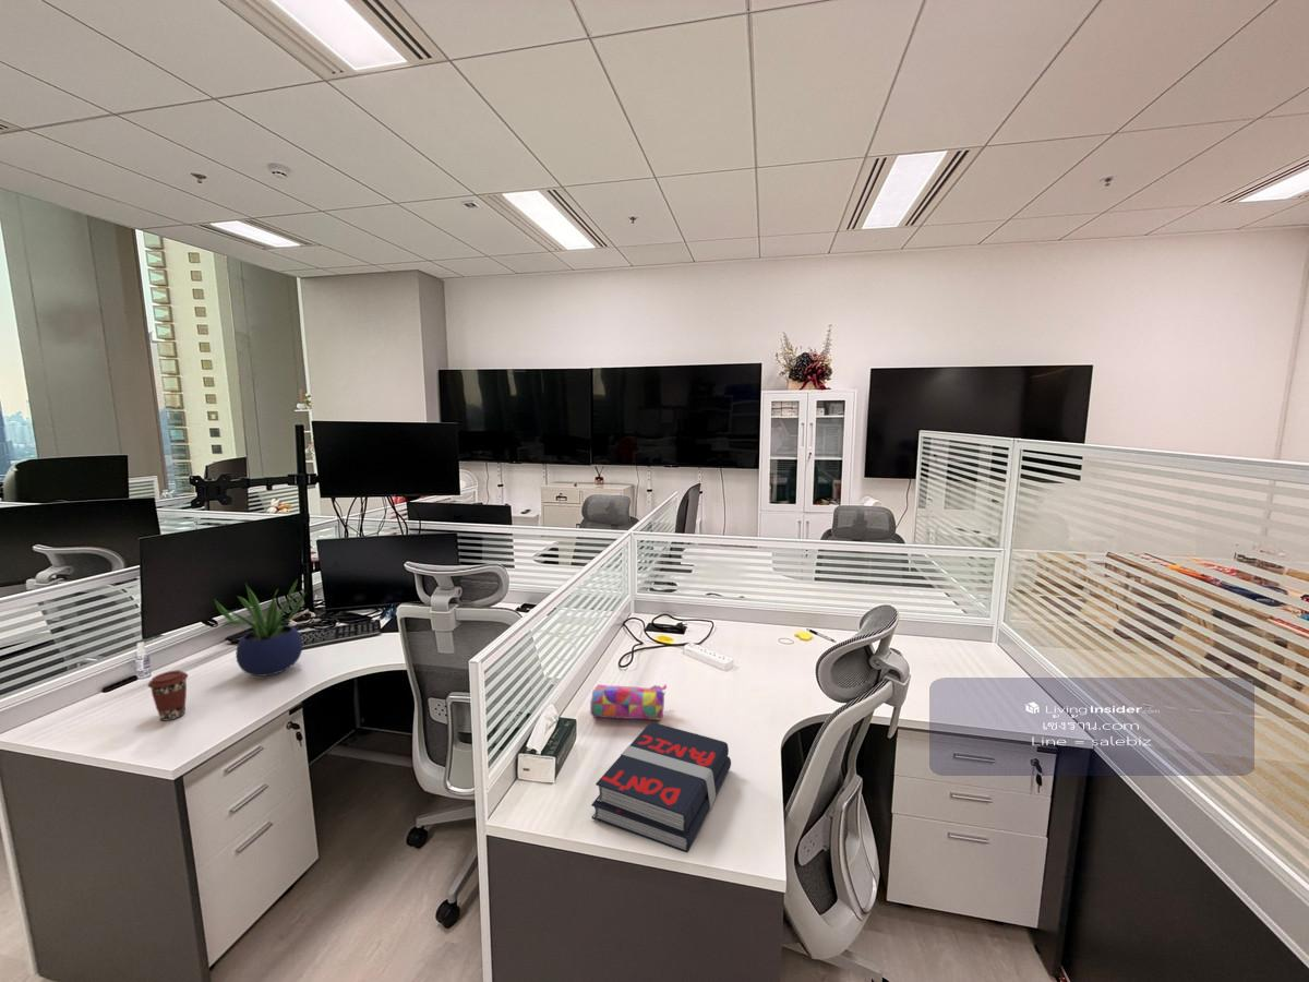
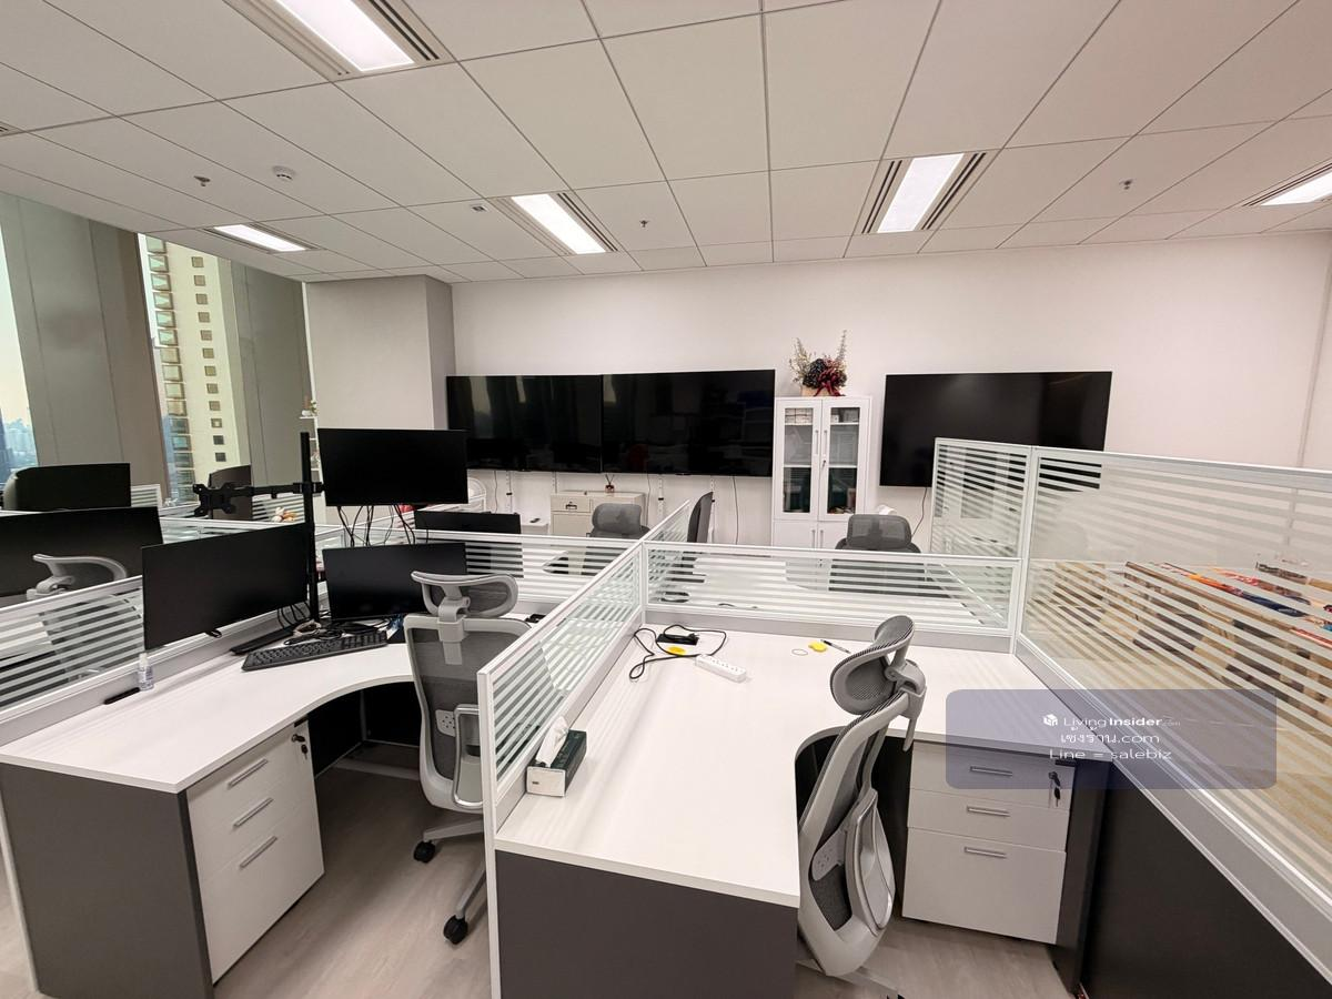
- coffee cup (170, 695)
- book (665, 777)
- pencil case (628, 699)
- potted plant (269, 630)
